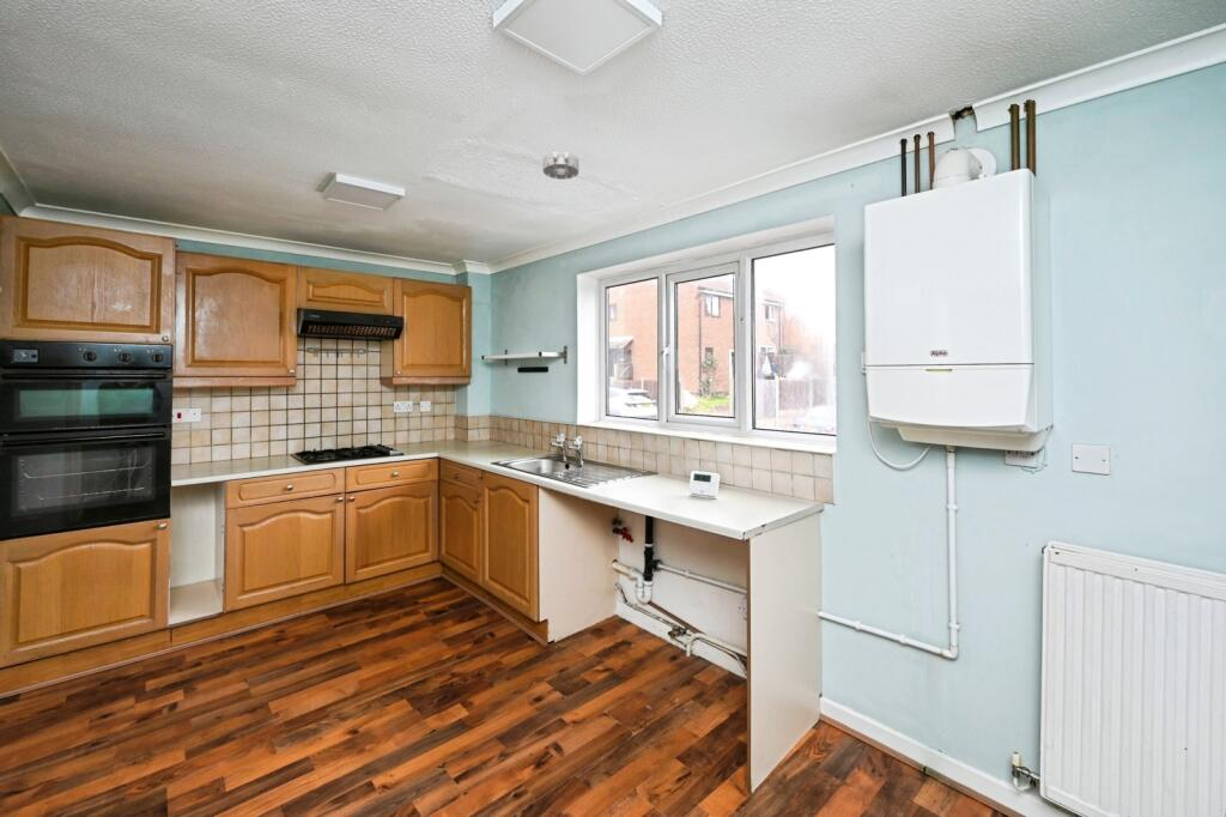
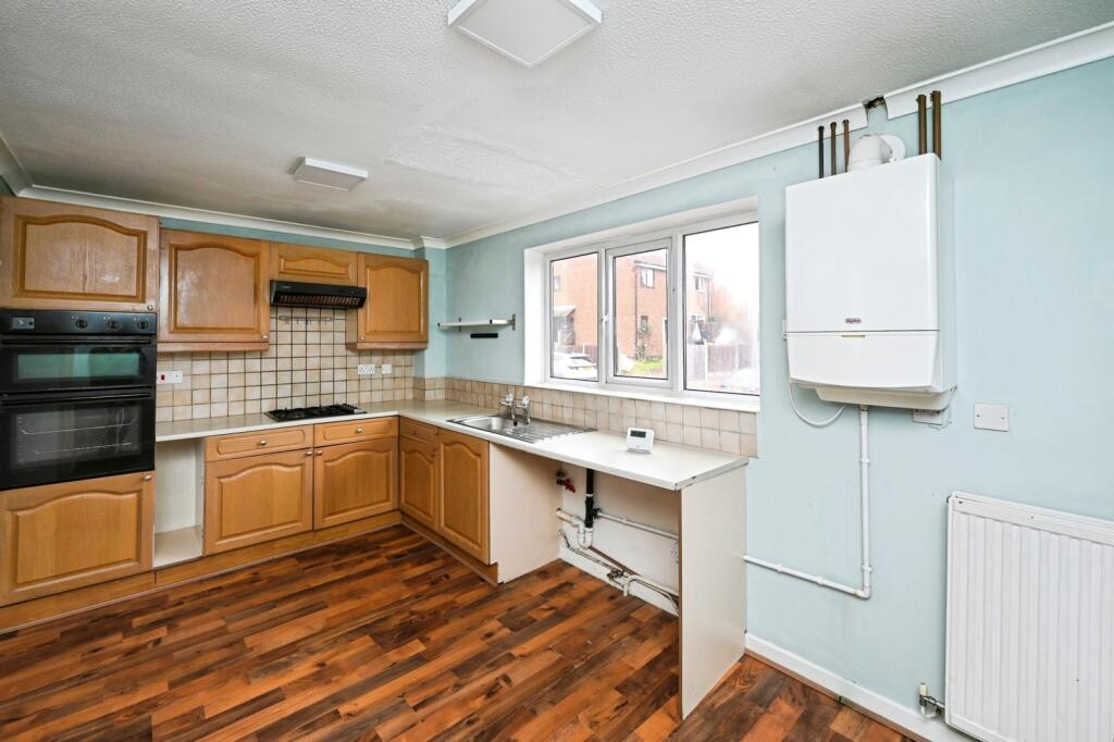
- smoke detector (560, 164)
